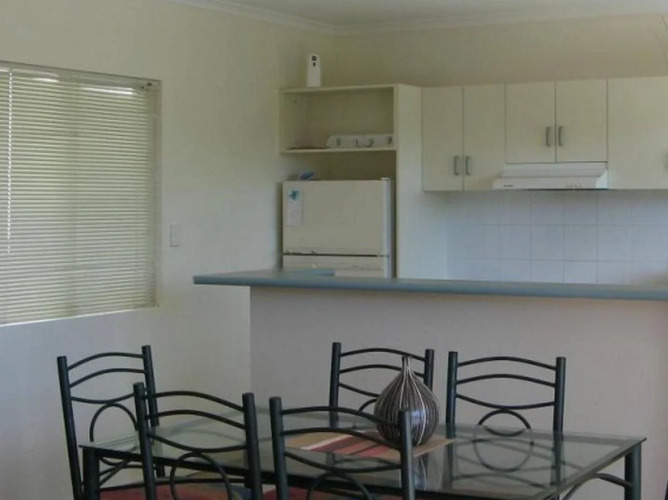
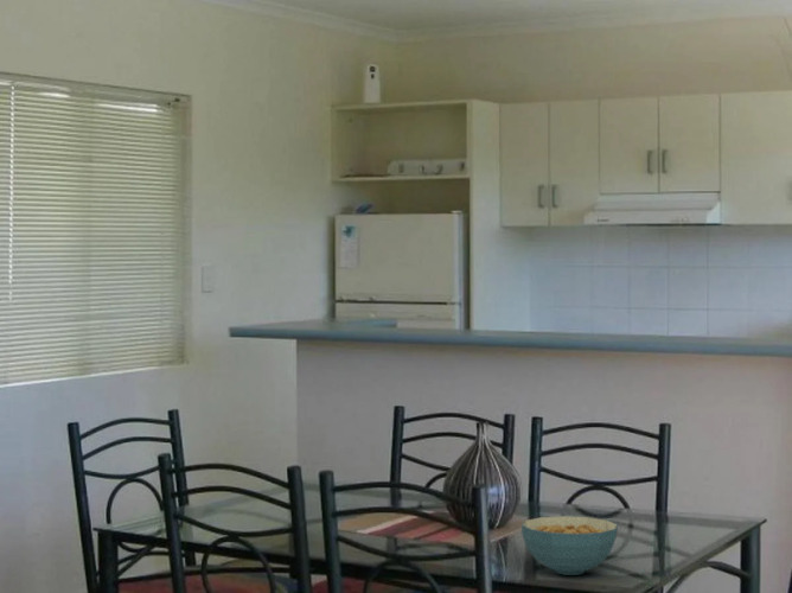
+ cereal bowl (569, 548)
